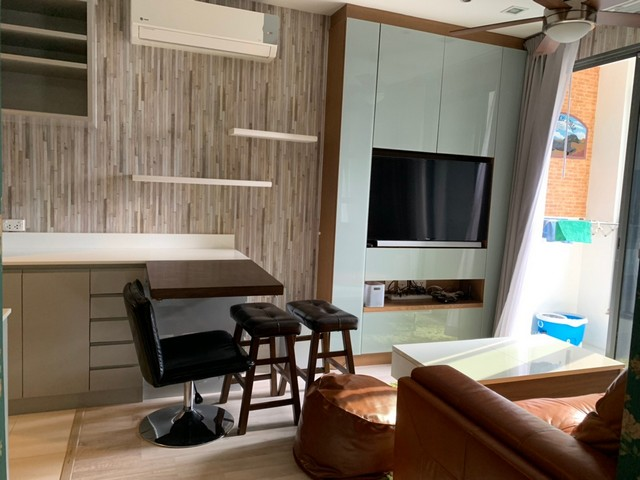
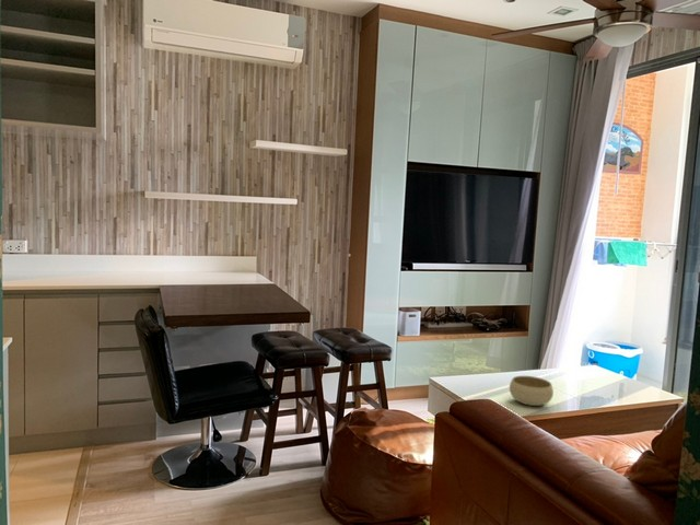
+ bowl (530, 392)
